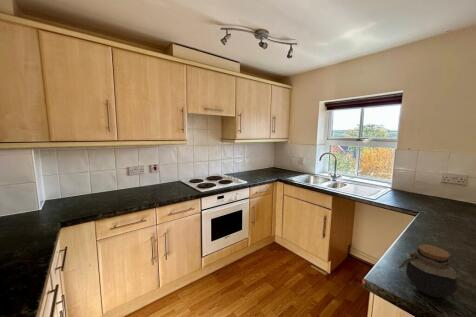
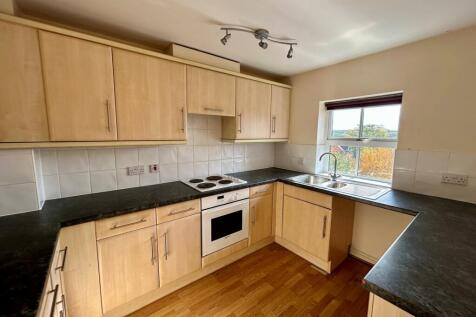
- jar (428, 269)
